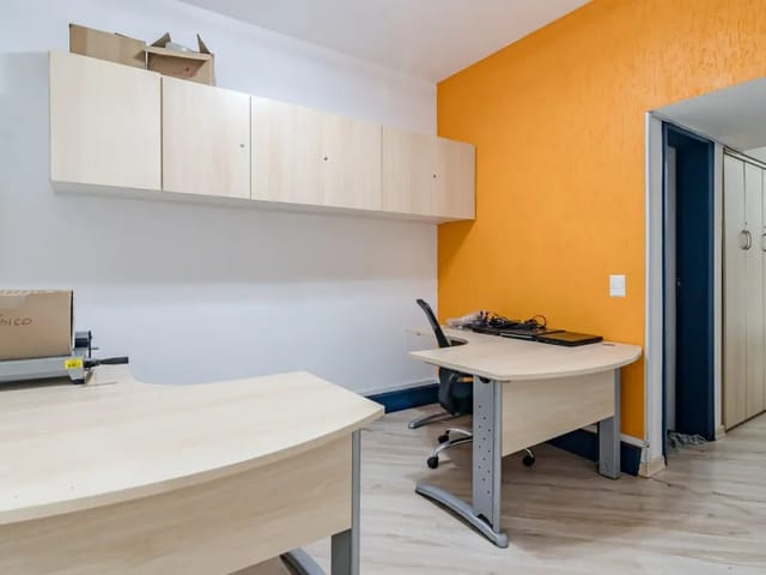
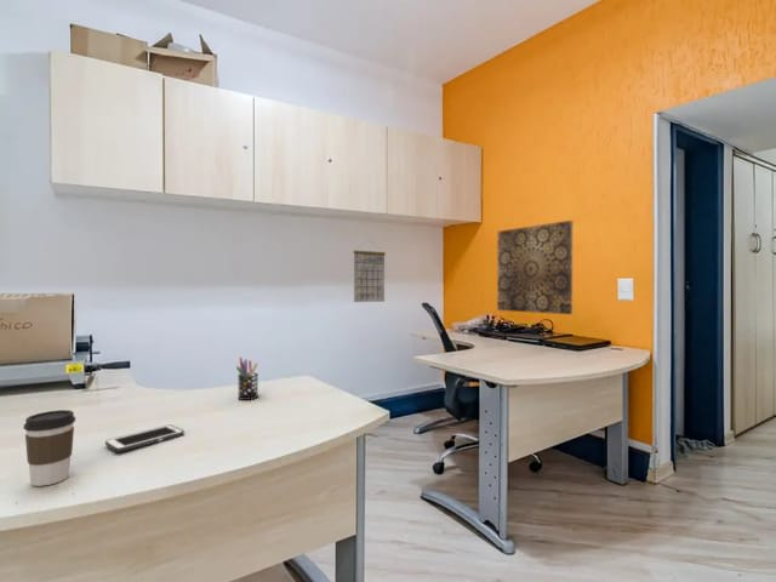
+ coffee cup (50, 446)
+ cell phone (146, 438)
+ wall art (531, 269)
+ calendar (369, 270)
+ pen holder (245, 377)
